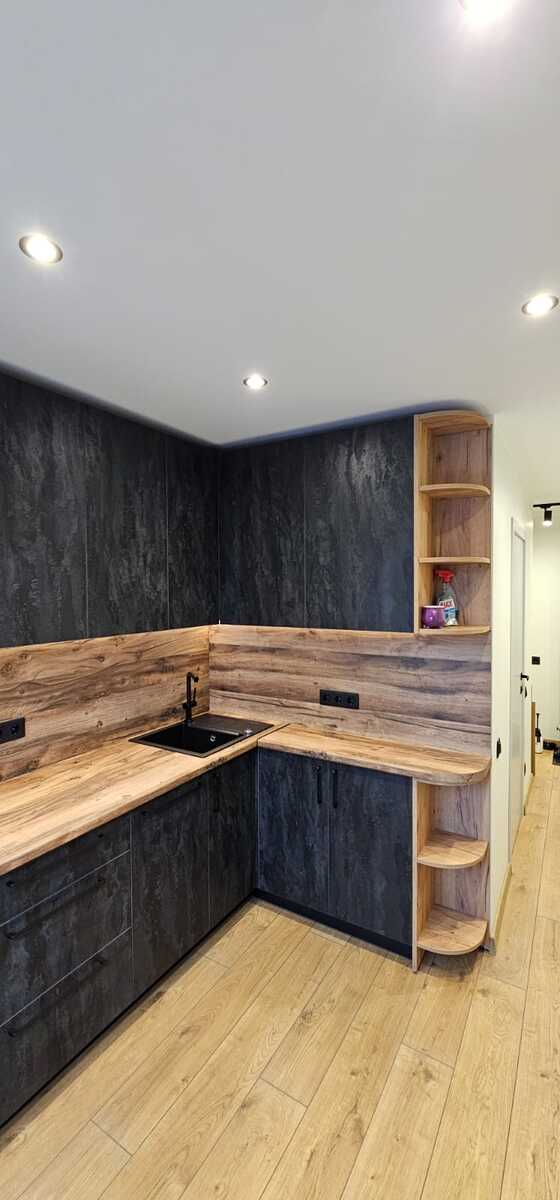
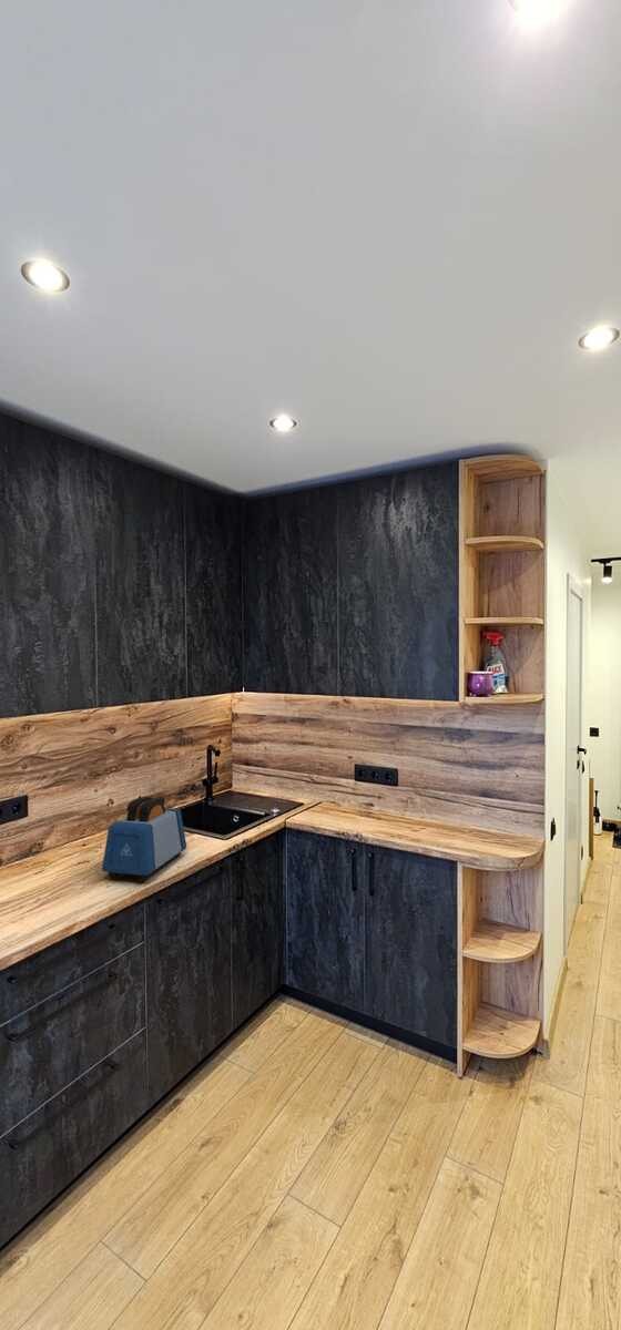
+ toaster (146, 832)
